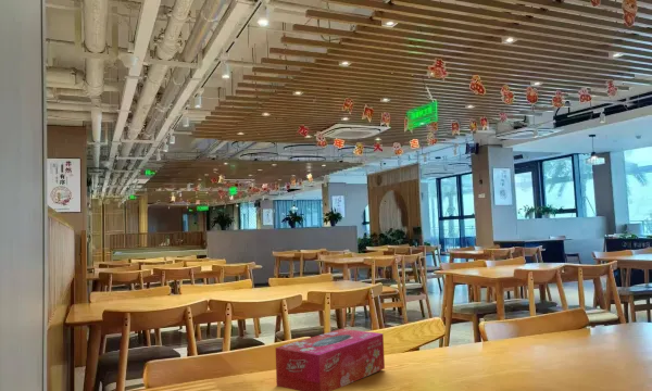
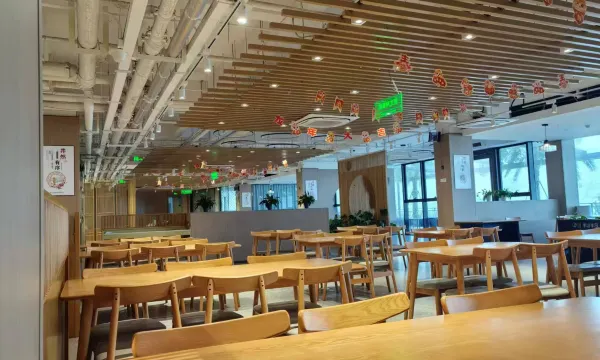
- tissue box (331, 358)
